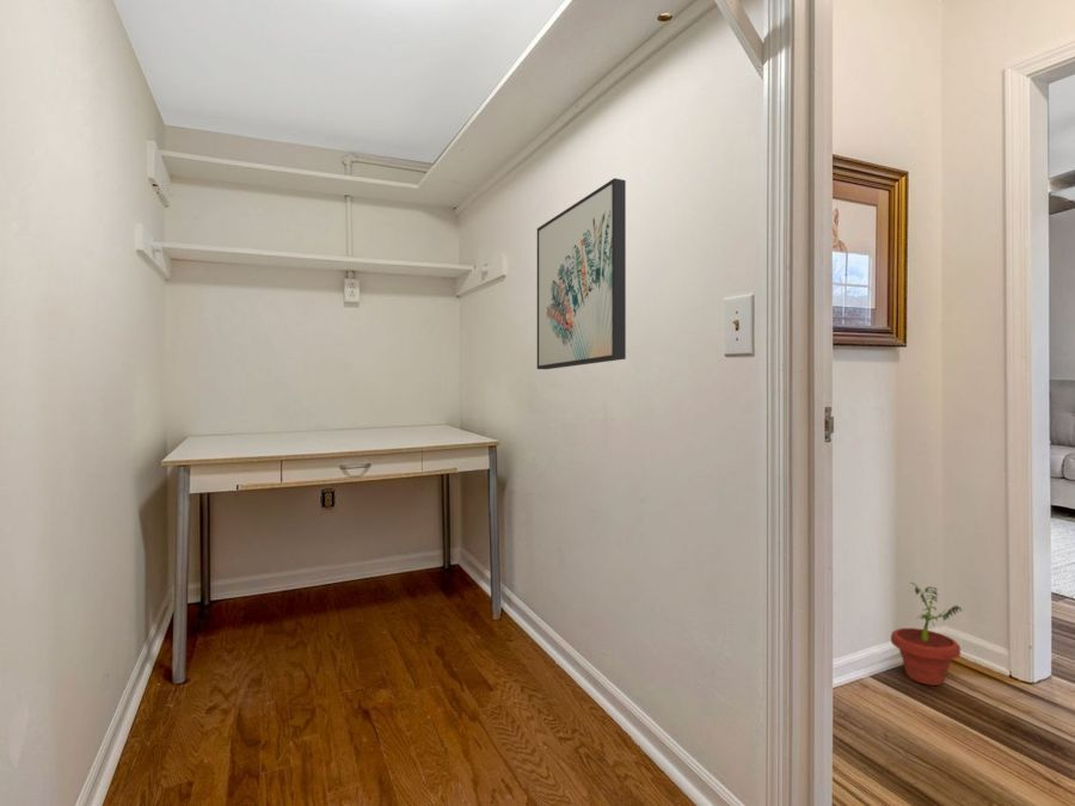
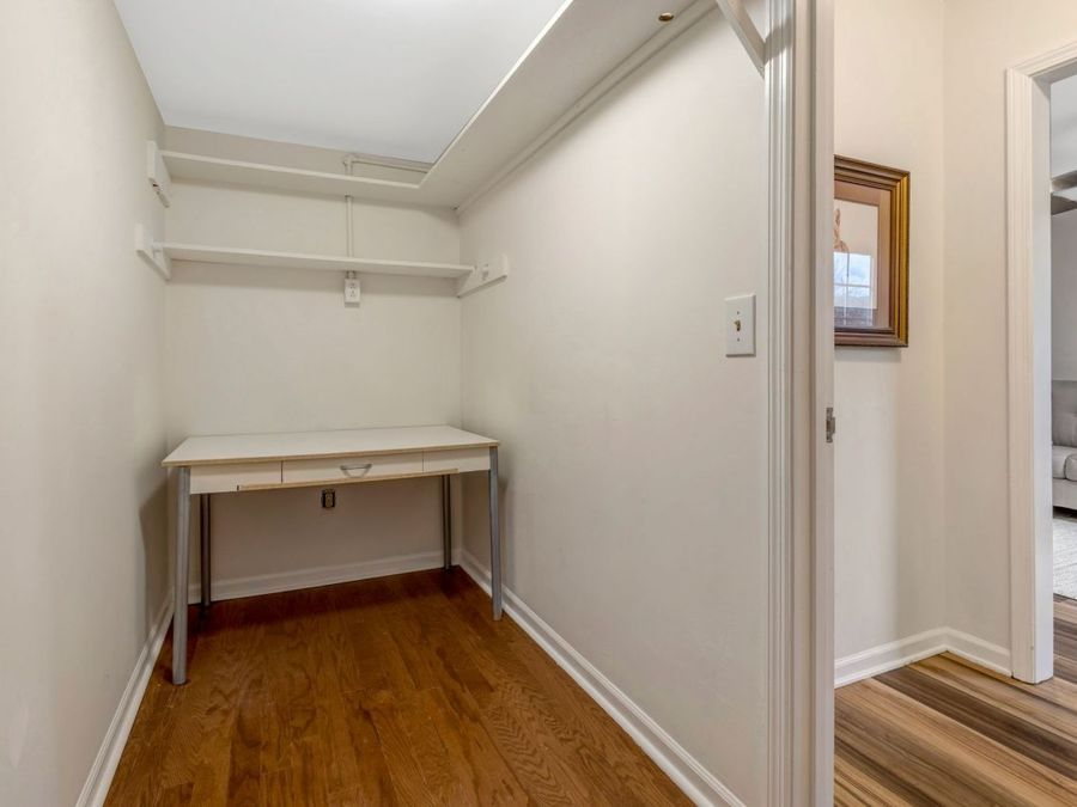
- wall art (576, 285)
- potted plant (926, 630)
